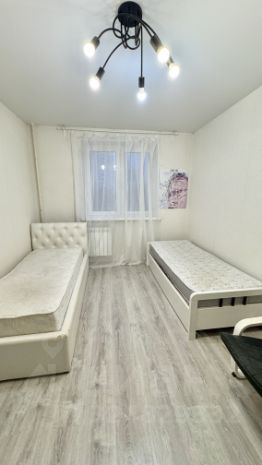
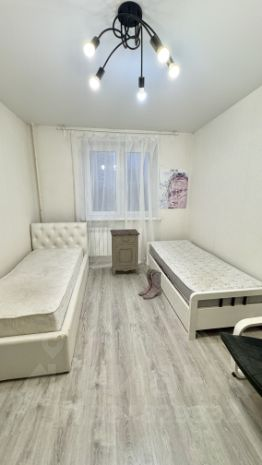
+ nightstand (124, 252)
+ boots (150, 282)
